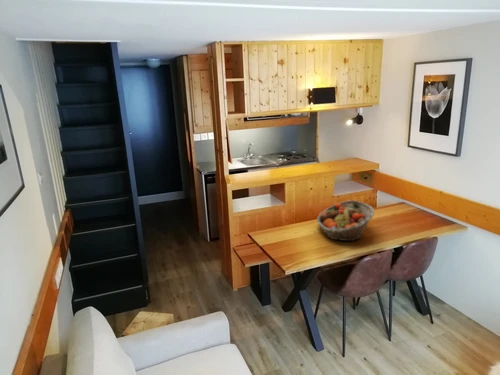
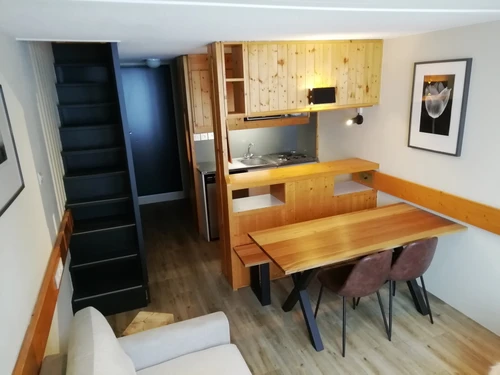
- fruit basket (344, 219)
